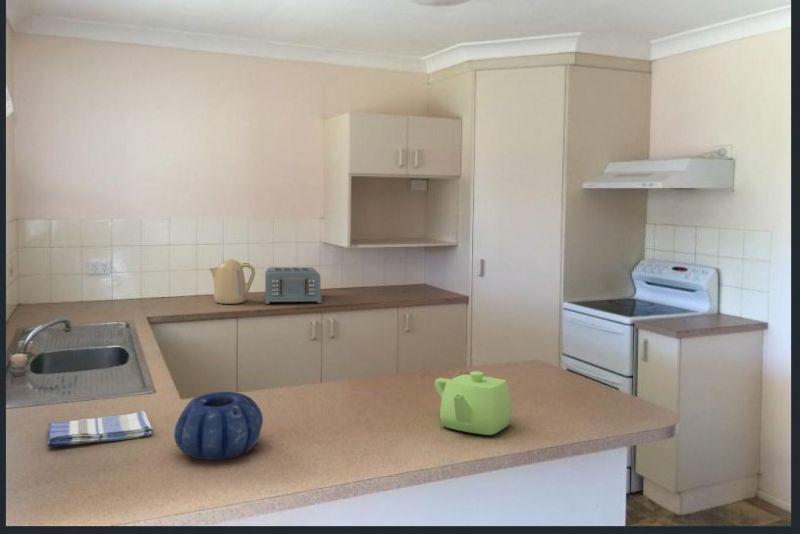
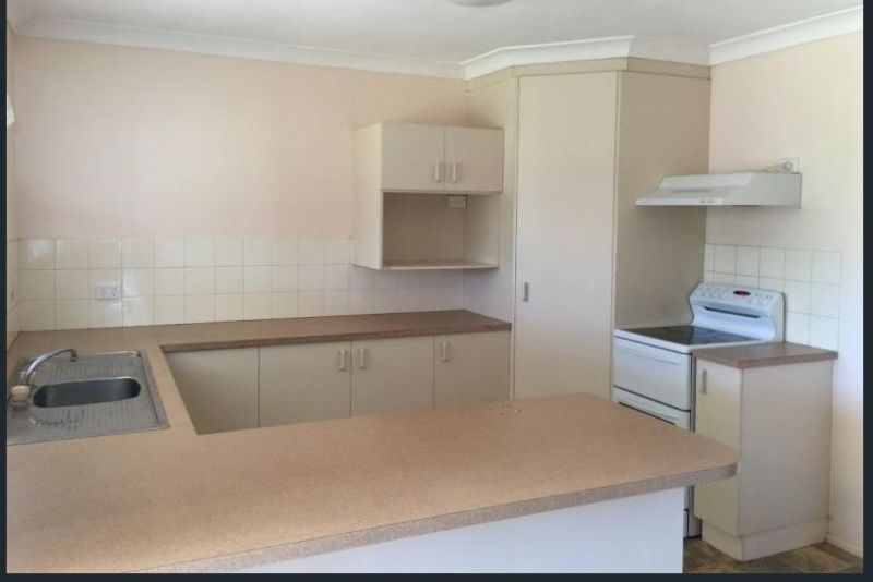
- kettle (232, 280)
- toaster (292, 284)
- decorative bowl (219, 423)
- dish towel (100, 427)
- teapot (465, 400)
